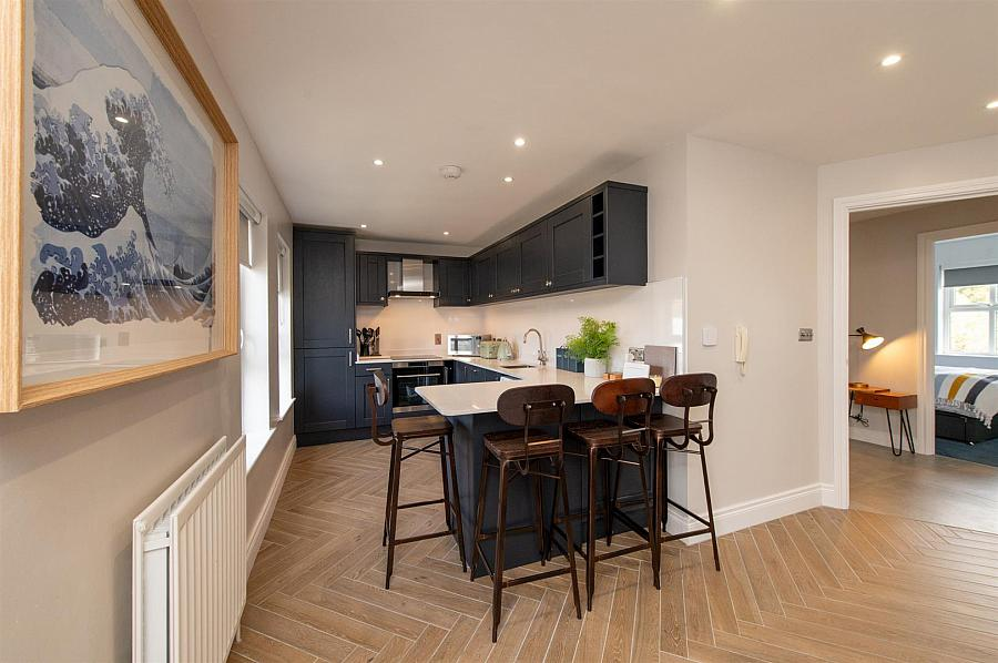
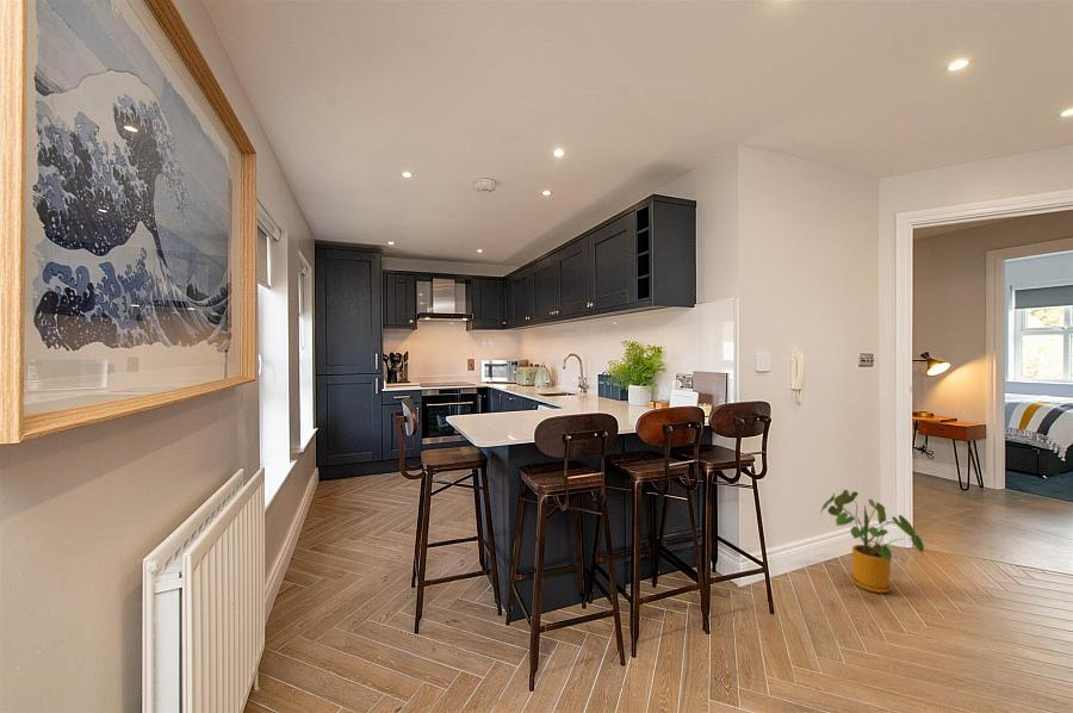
+ house plant (866, 541)
